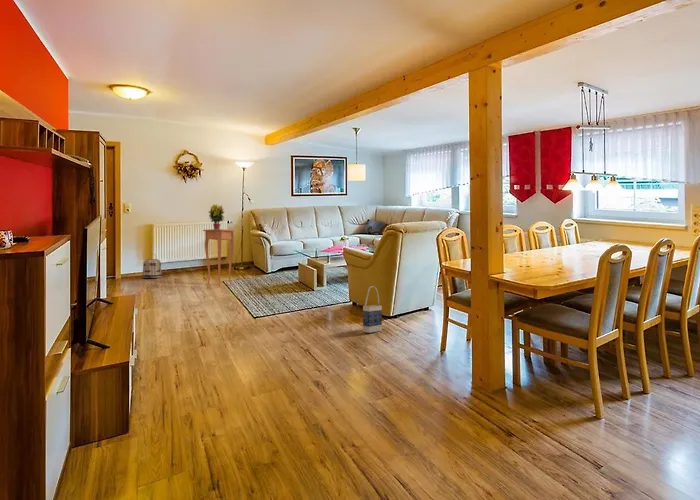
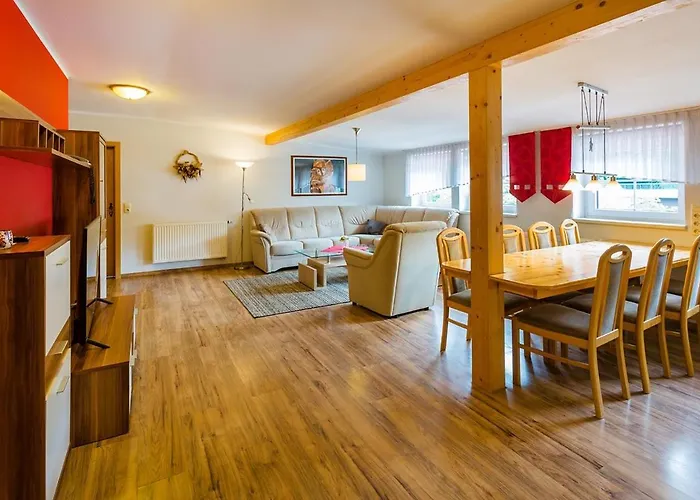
- potted plant (216, 216)
- basket (152, 265)
- side table (219, 258)
- bag (372, 308)
